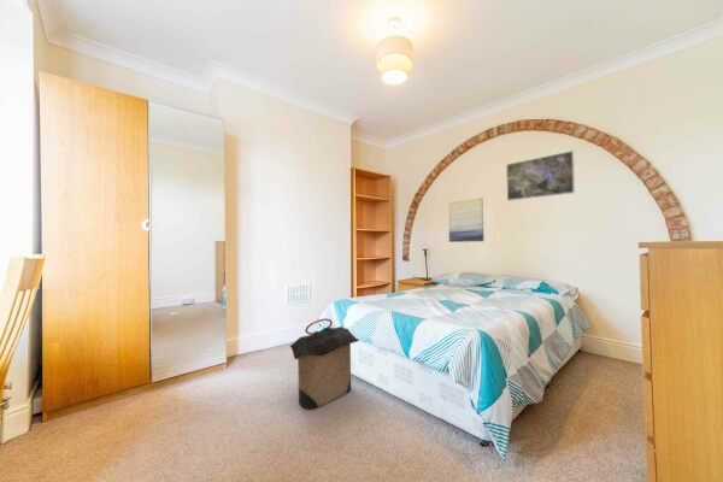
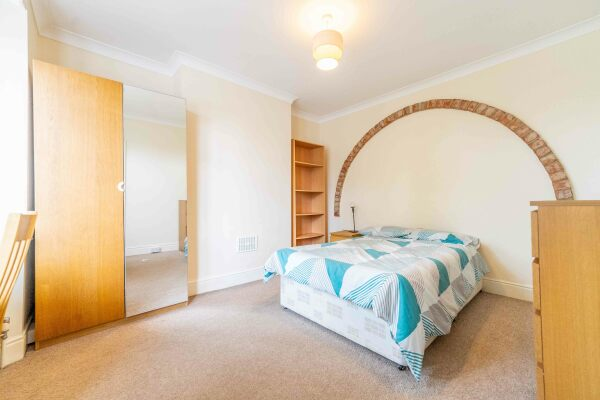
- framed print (537, 177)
- wall art (465, 221)
- laundry hamper (325, 354)
